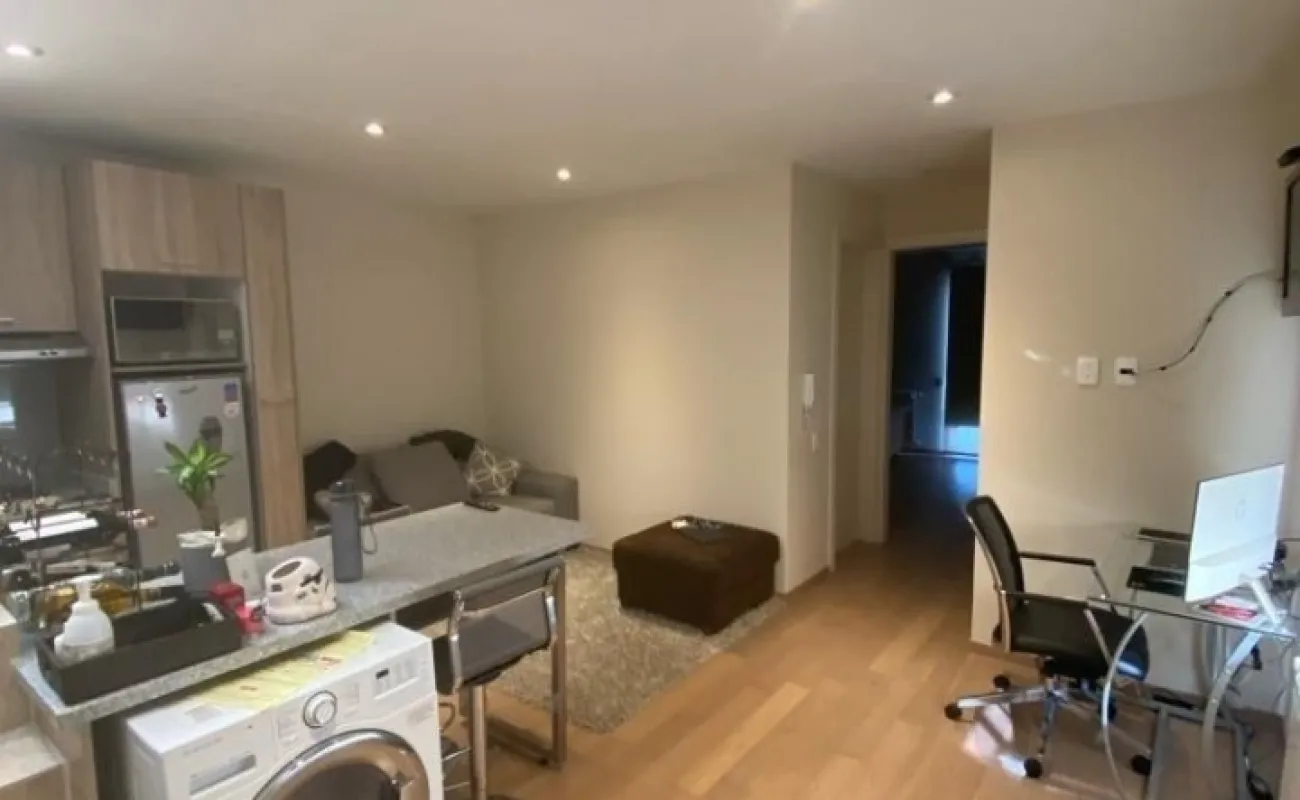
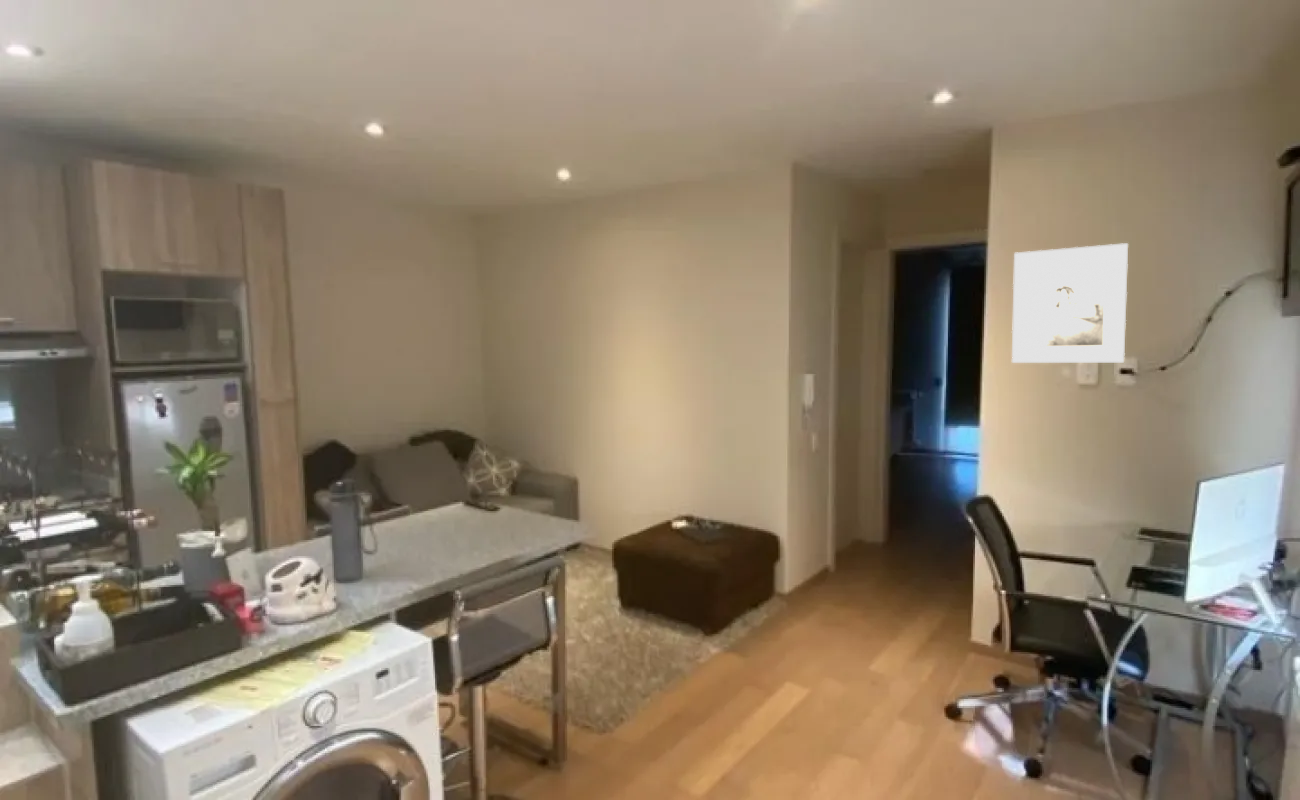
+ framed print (1067, 305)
